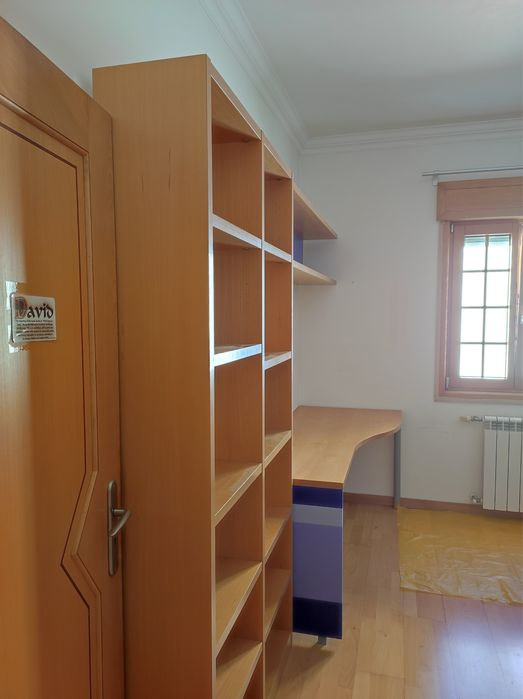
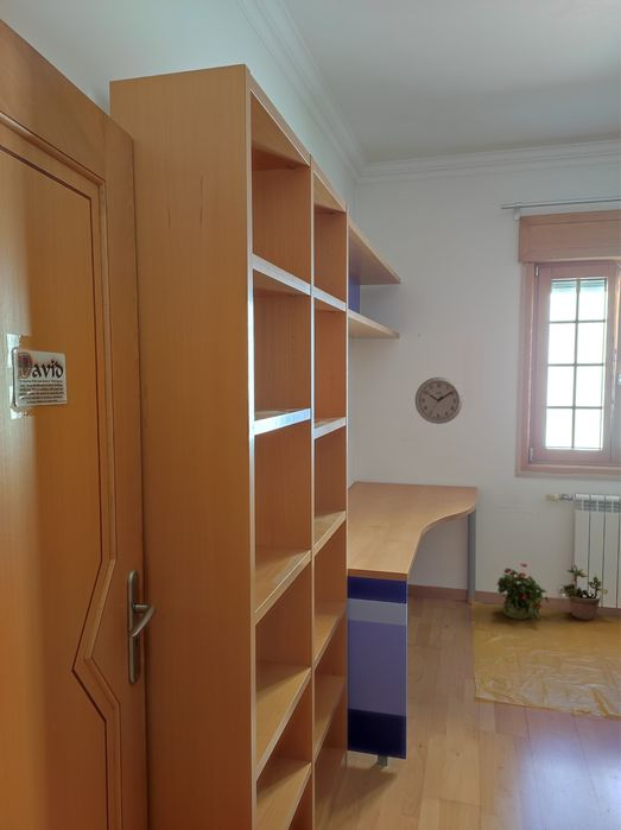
+ potted plant (522, 591)
+ potted plant (579, 588)
+ wall clock (438, 400)
